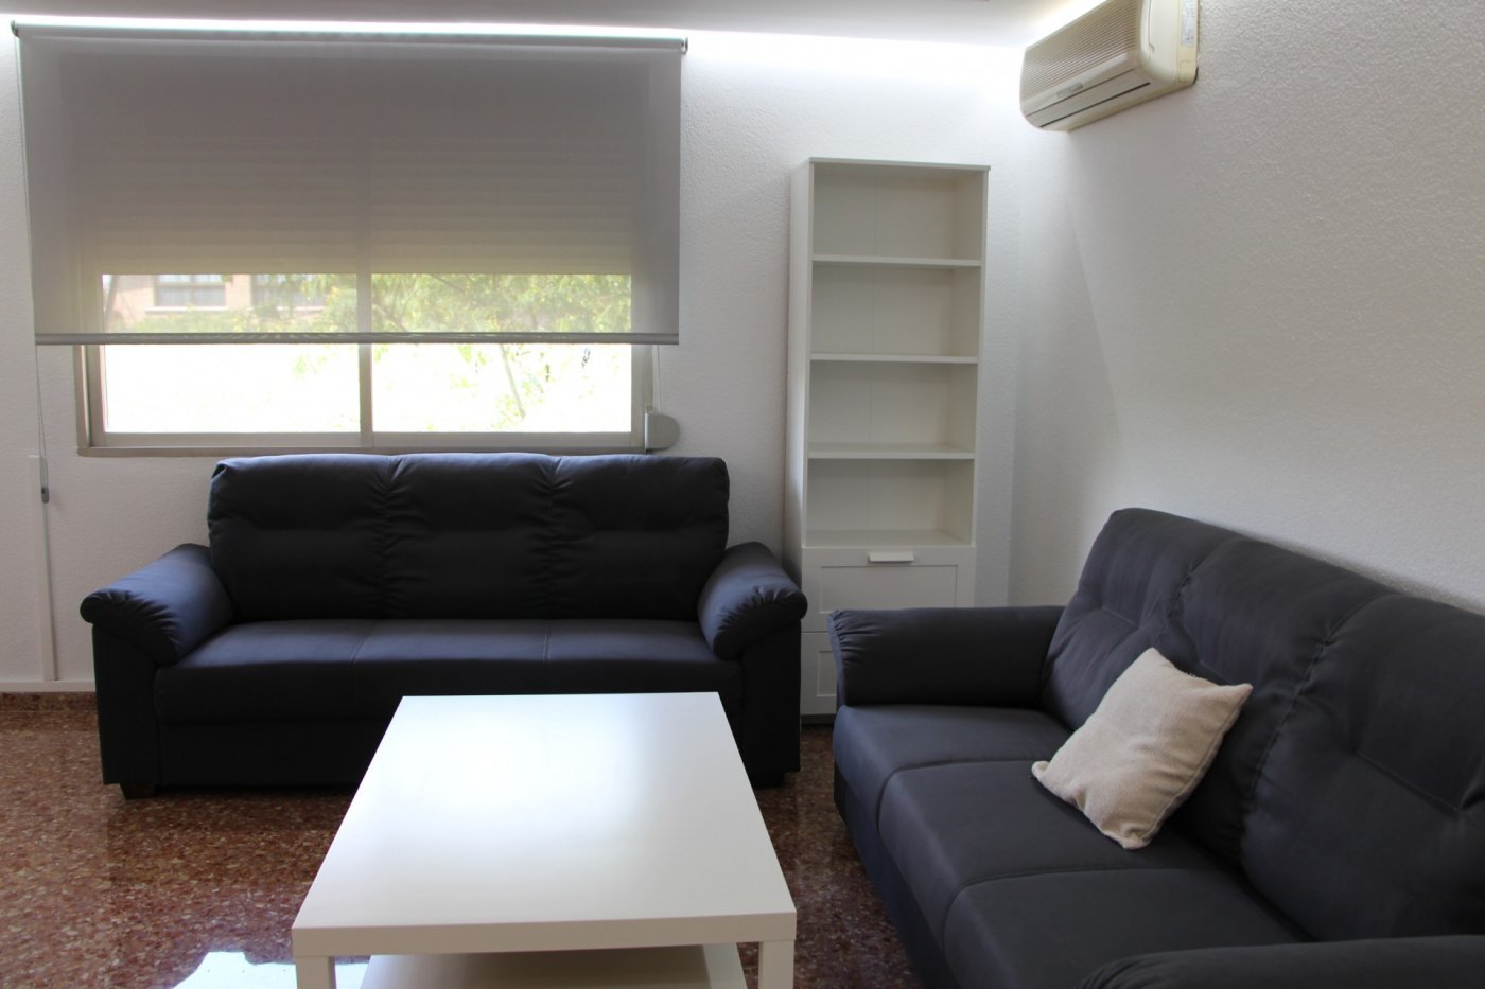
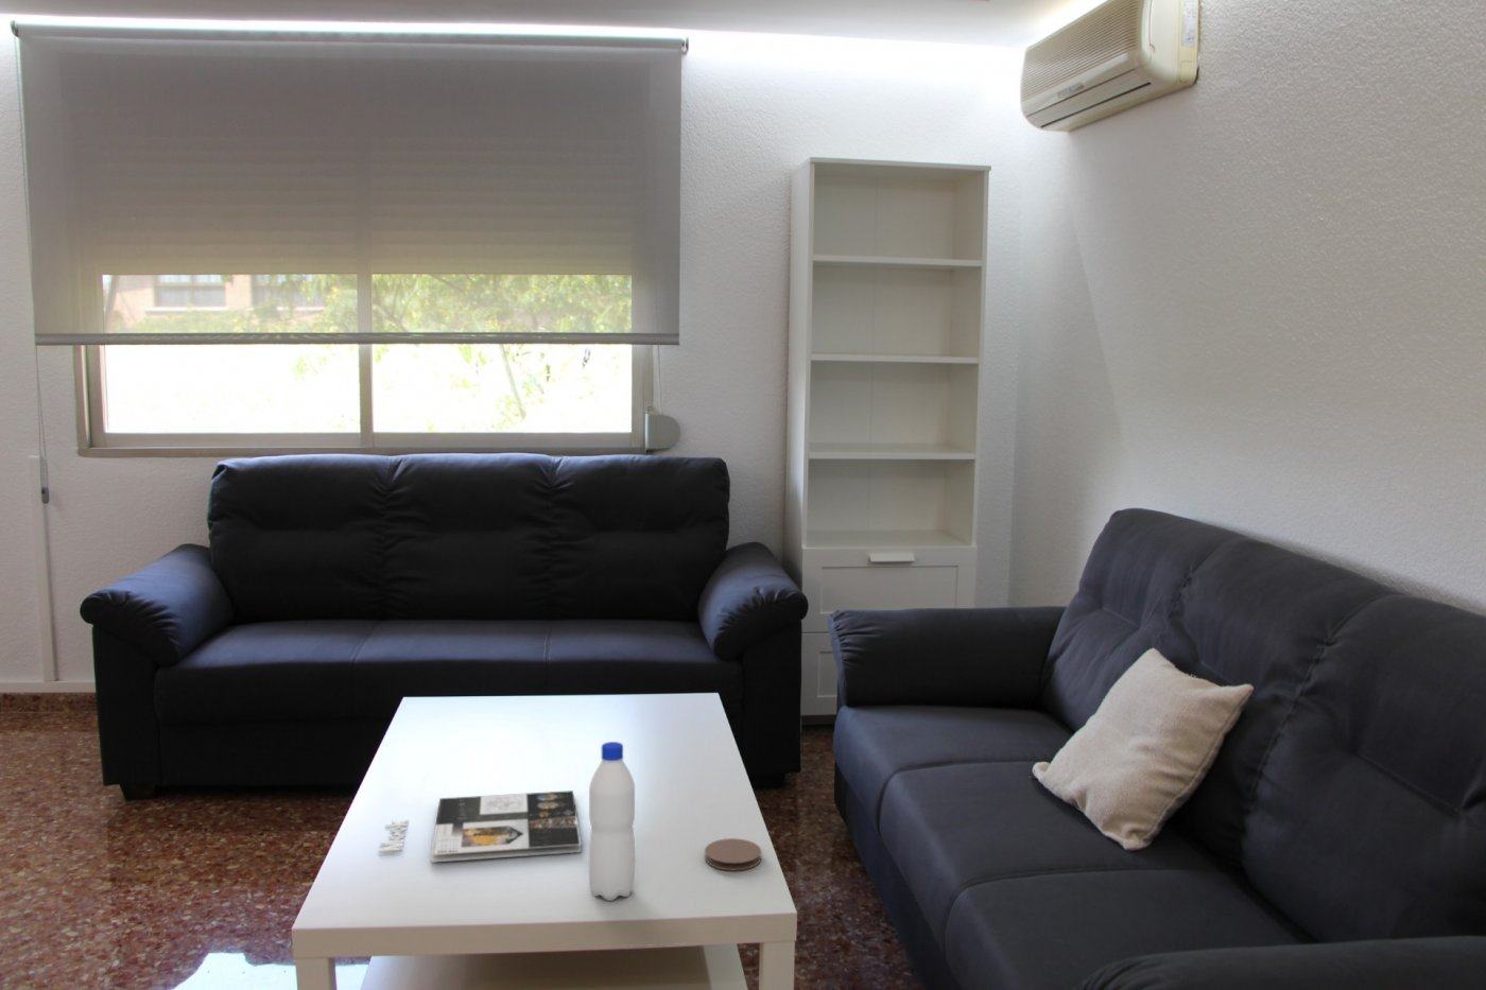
+ water bottle (611, 818)
+ magazine (481, 825)
+ coaster (733, 853)
